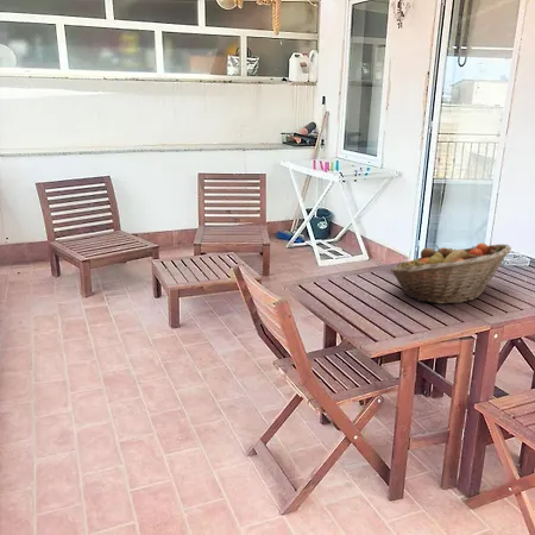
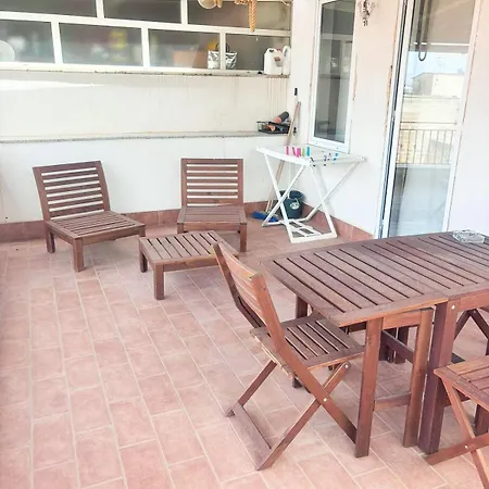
- fruit basket (449, 268)
